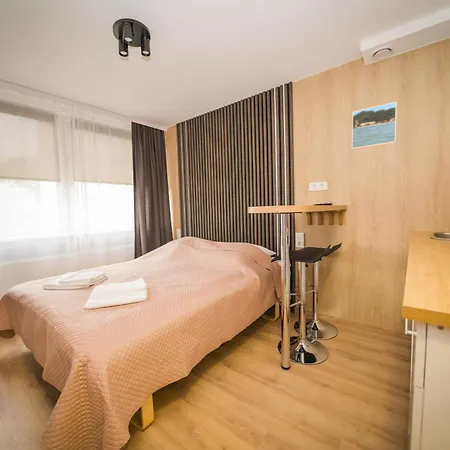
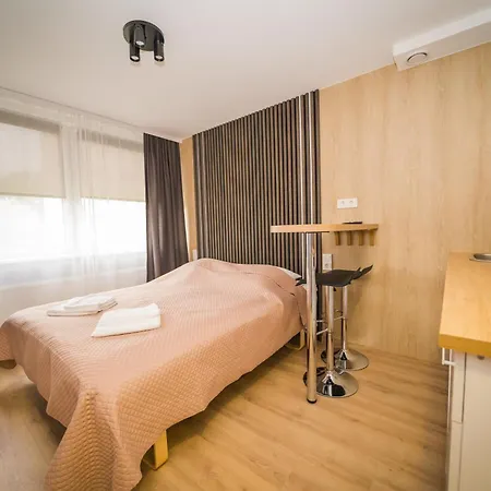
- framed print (373, 126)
